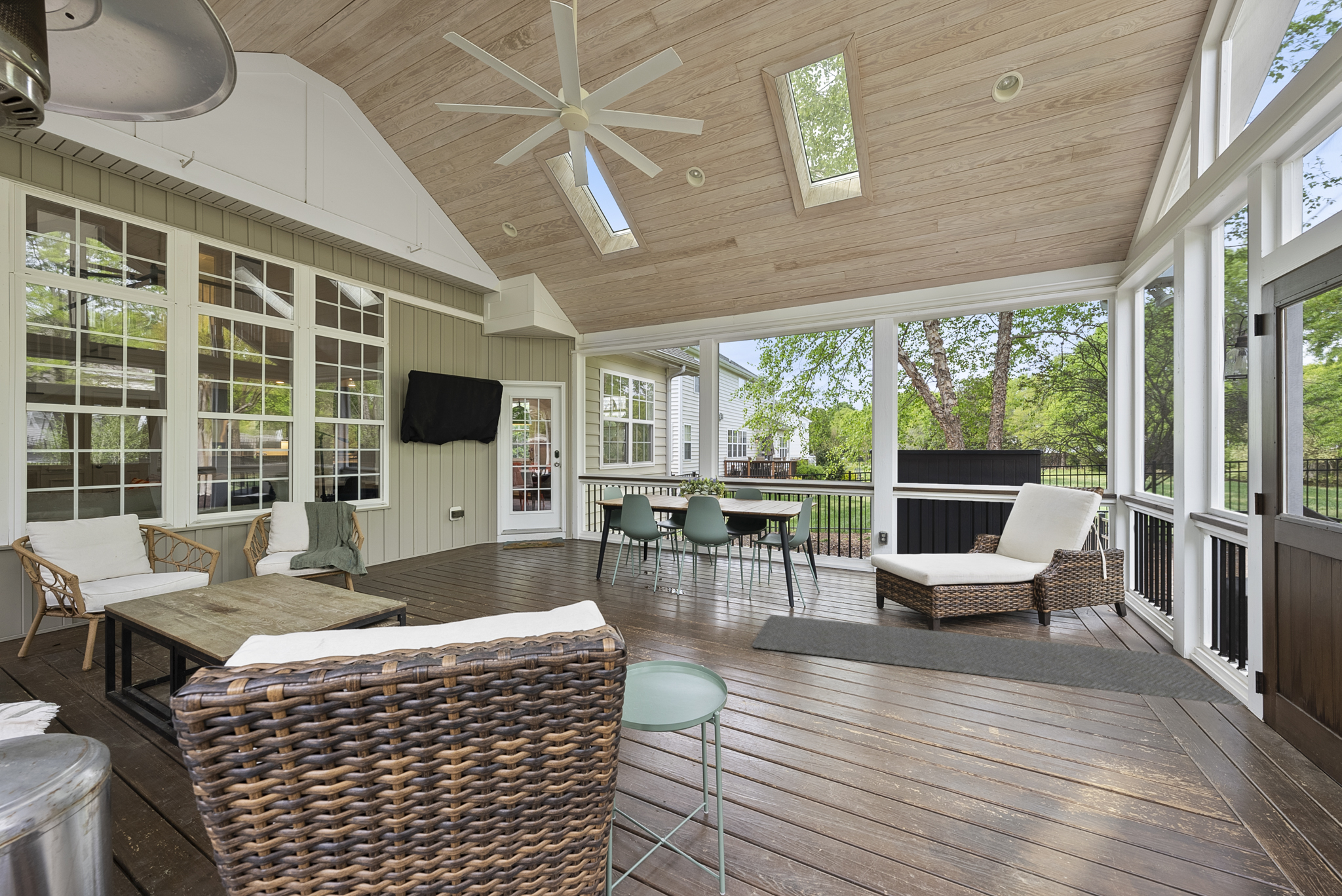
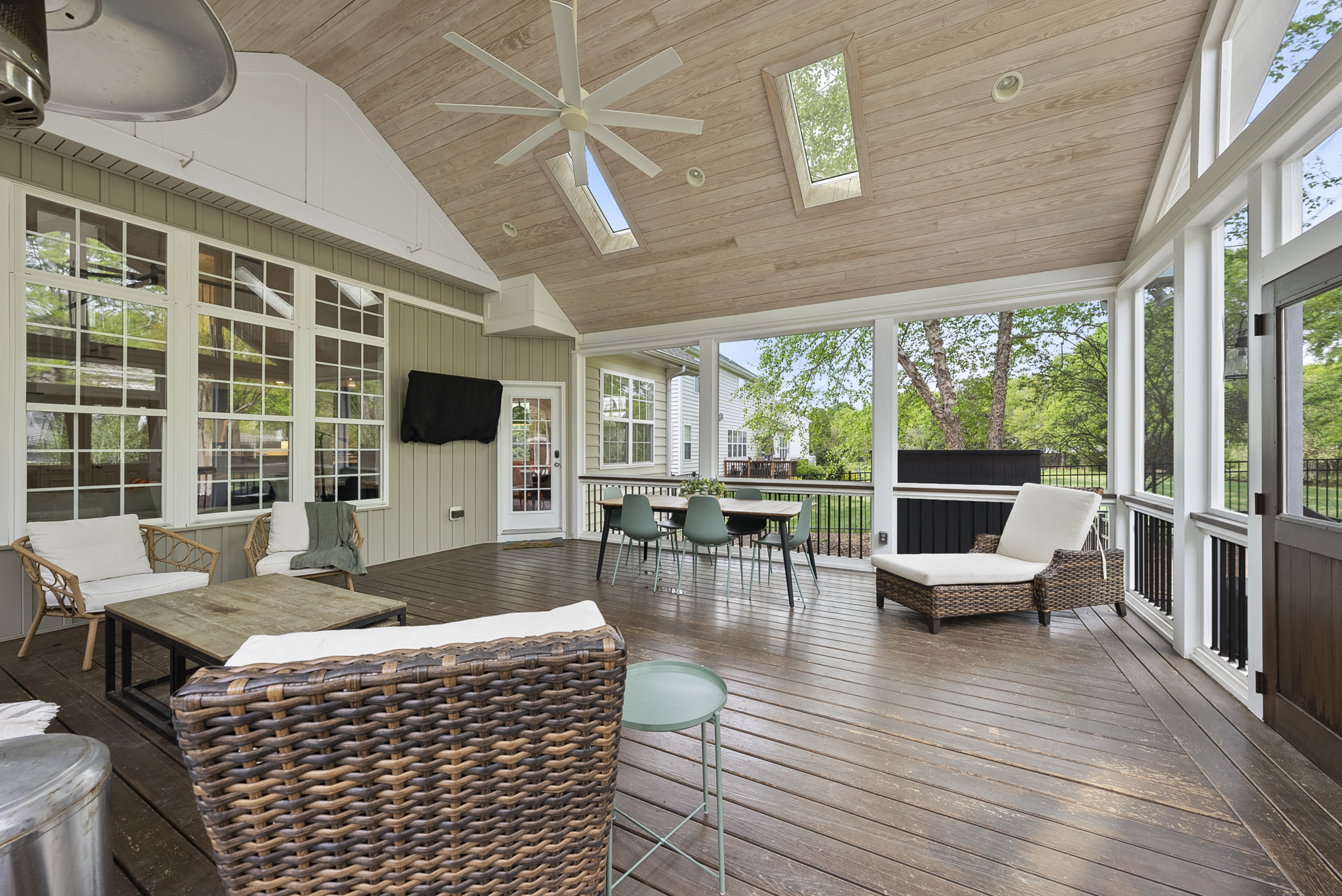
- rug (957, 650)
